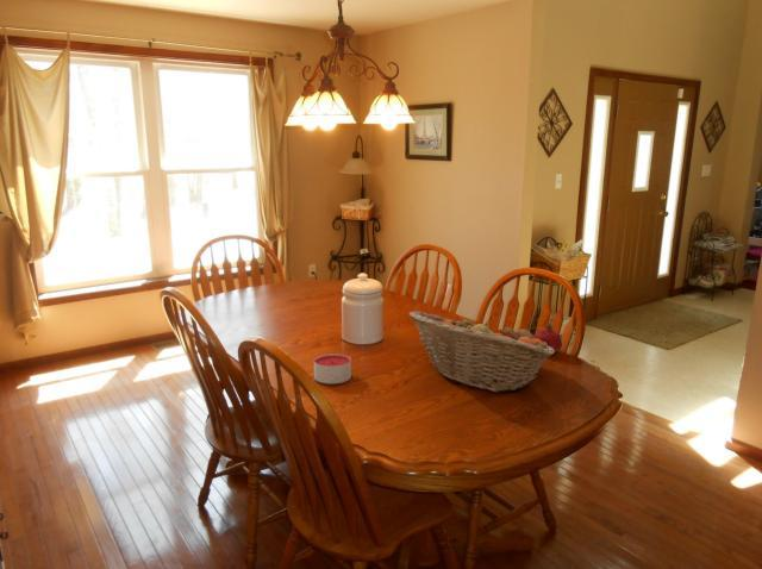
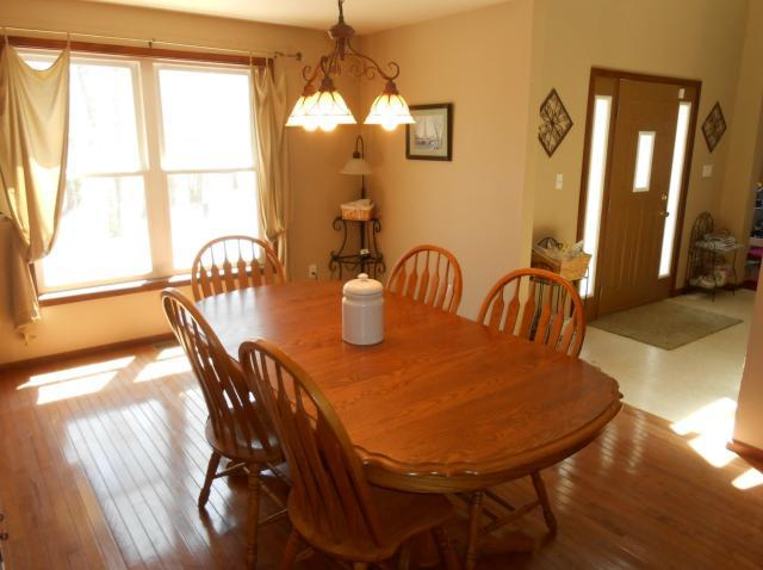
- fruit basket (477, 343)
- candle (332, 367)
- fruit (548, 338)
